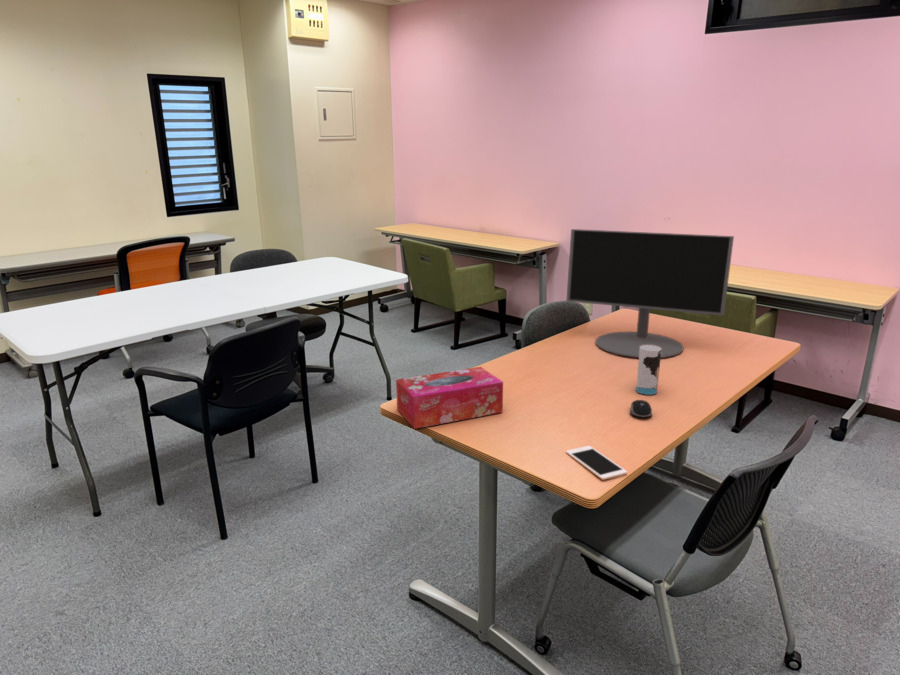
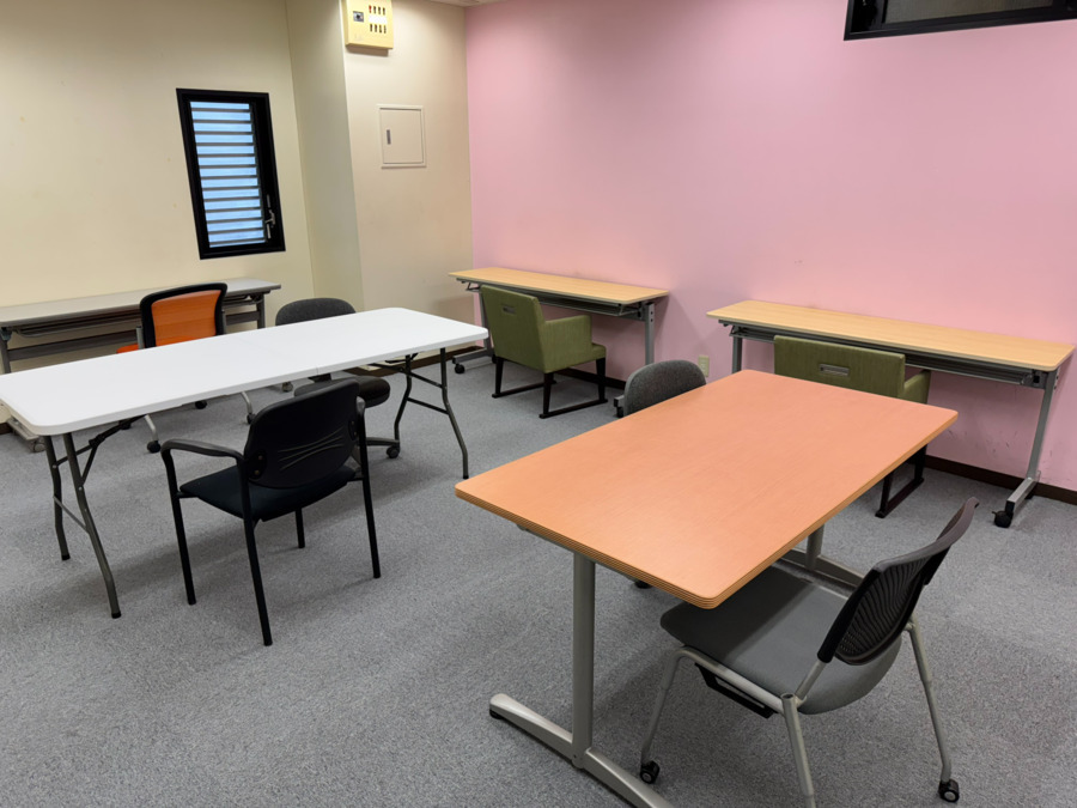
- cup (648, 369)
- cell phone (595, 461)
- computer monitor (643, 290)
- computer mouse (641, 406)
- tissue box (449, 395)
